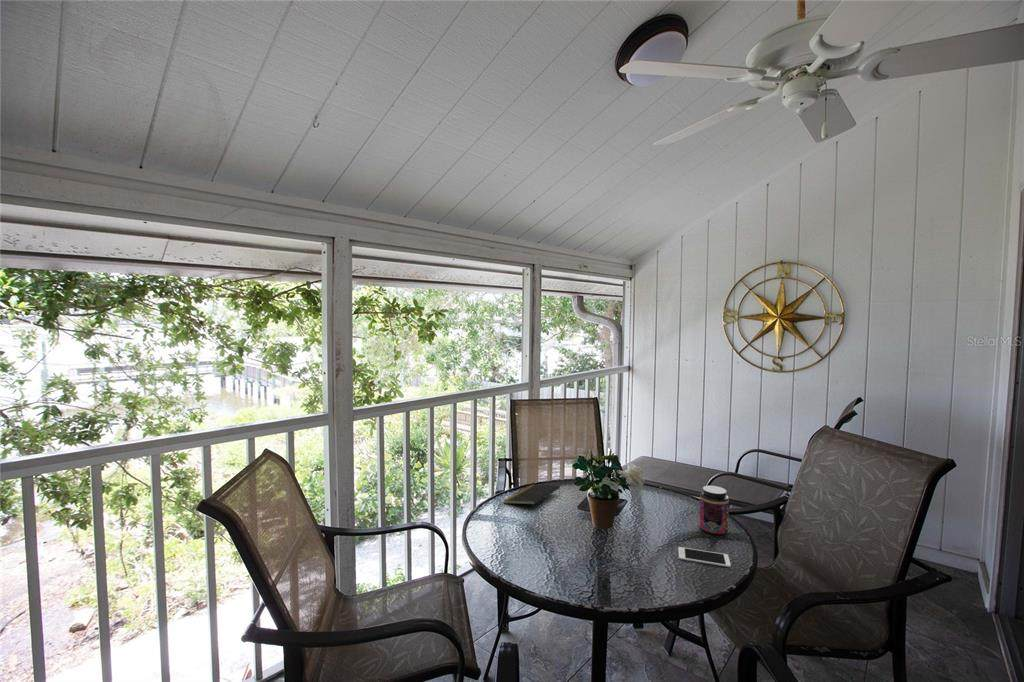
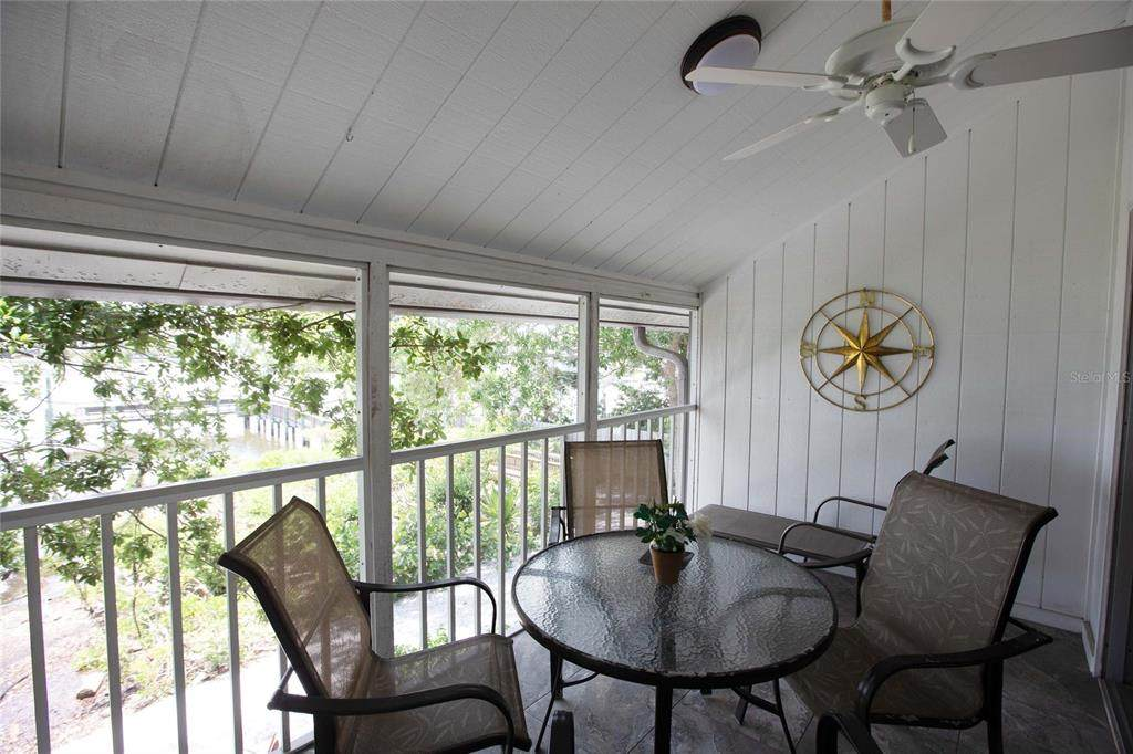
- cell phone (703, 556)
- notepad (532, 494)
- jar (714, 509)
